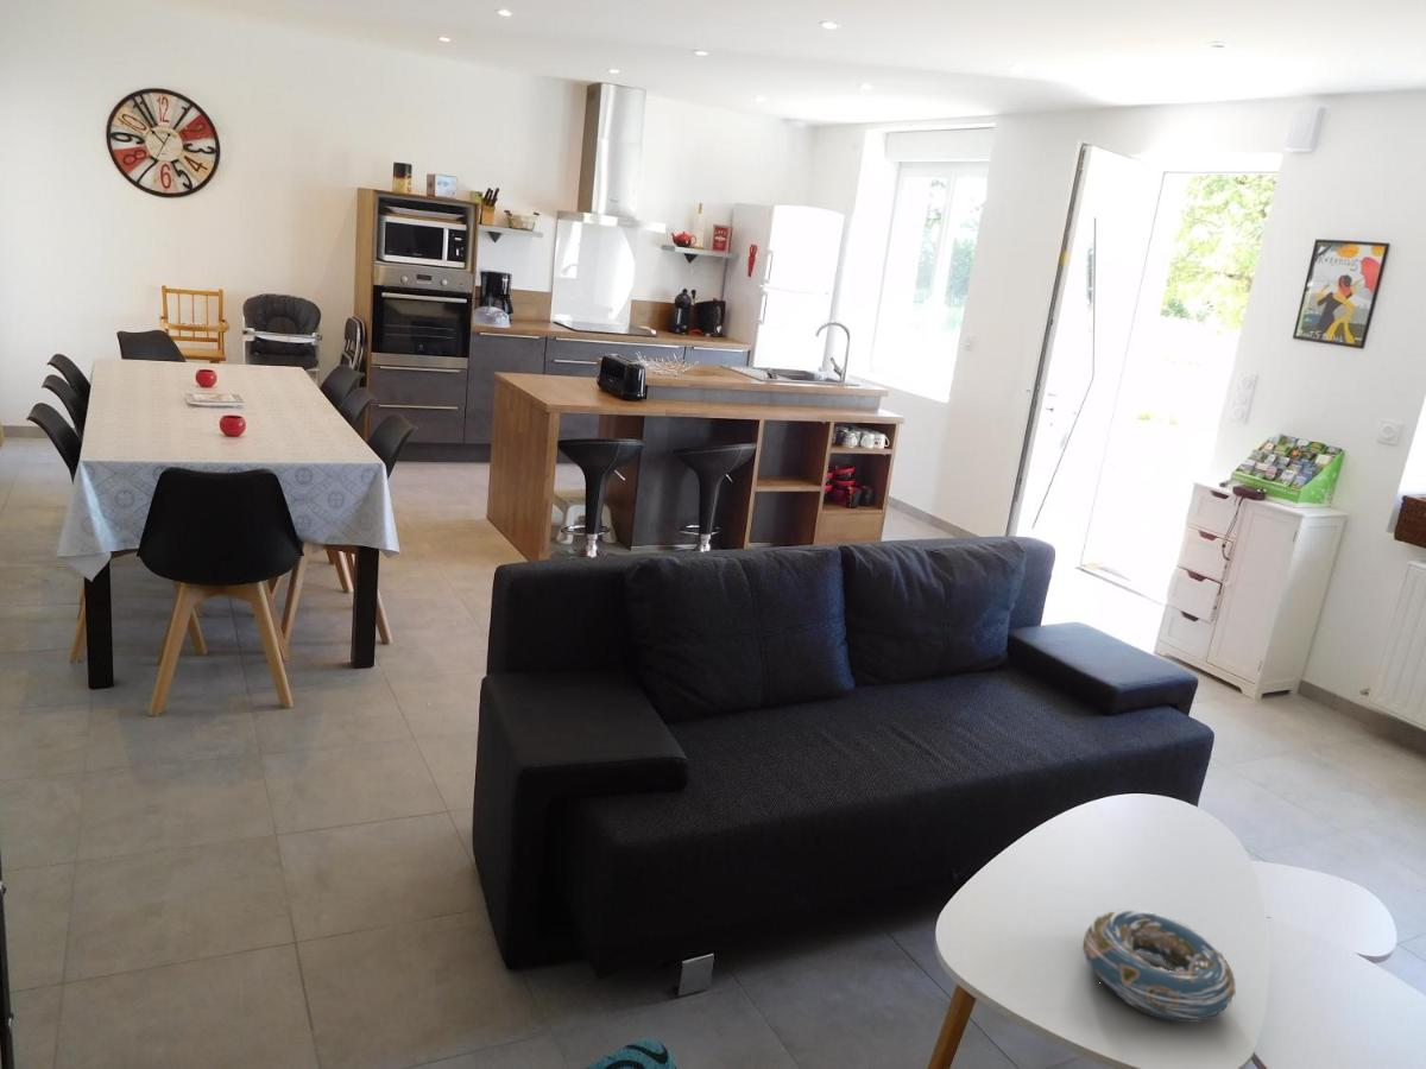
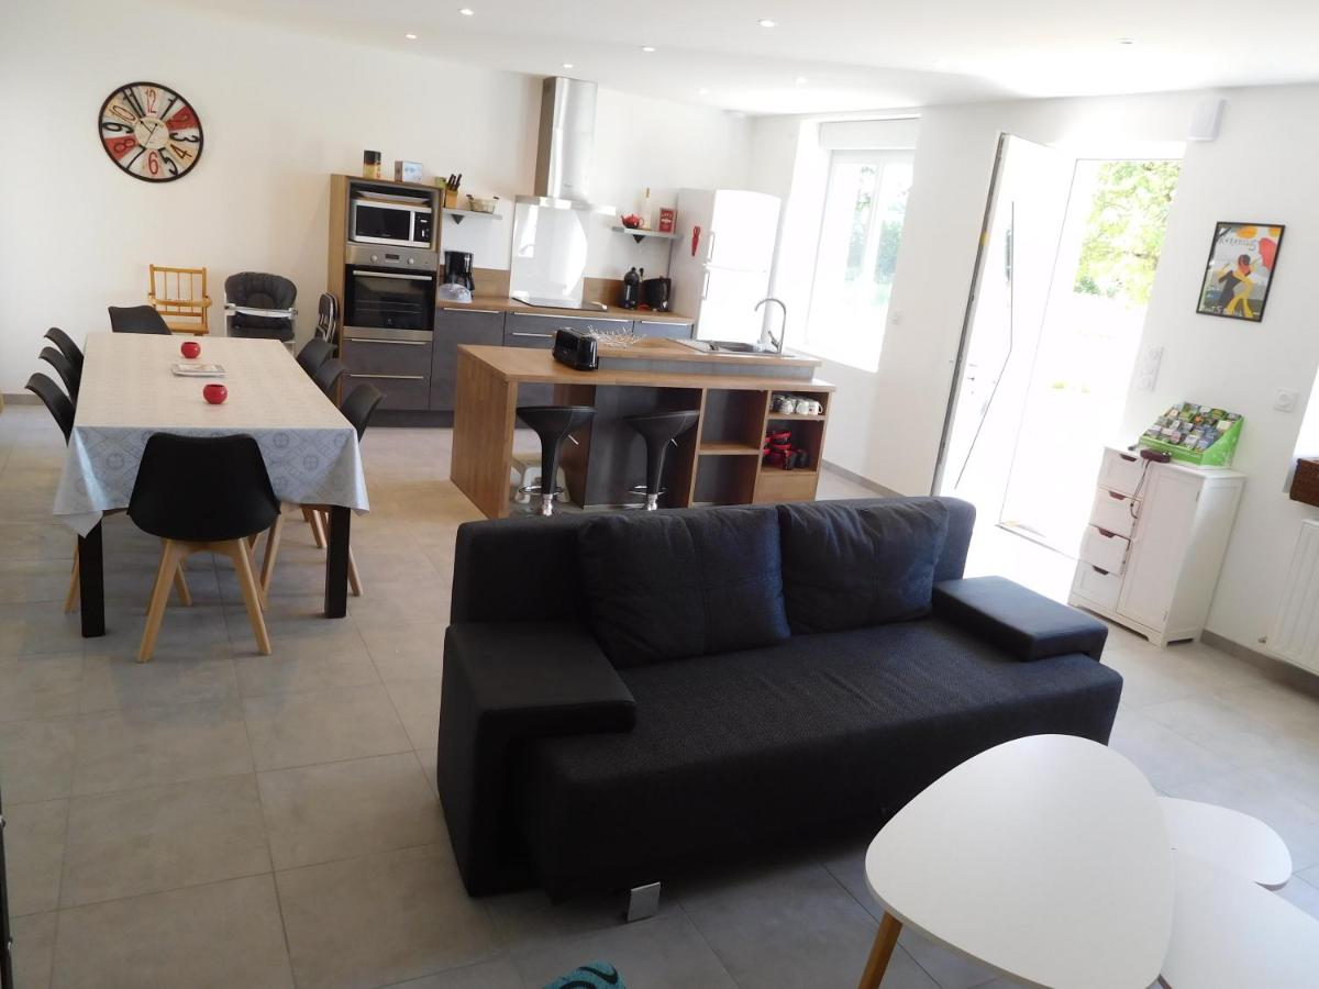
- decorative bowl (1159, 967)
